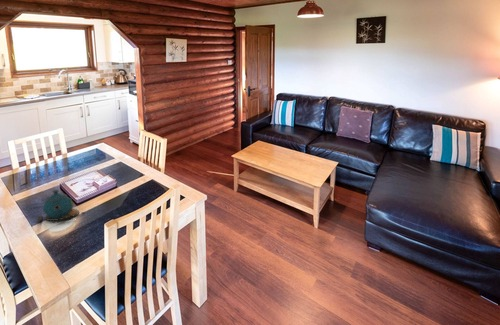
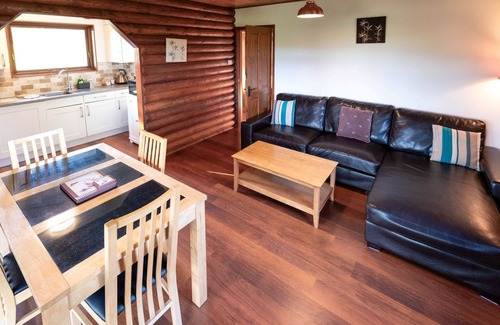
- teapot (59, 202)
